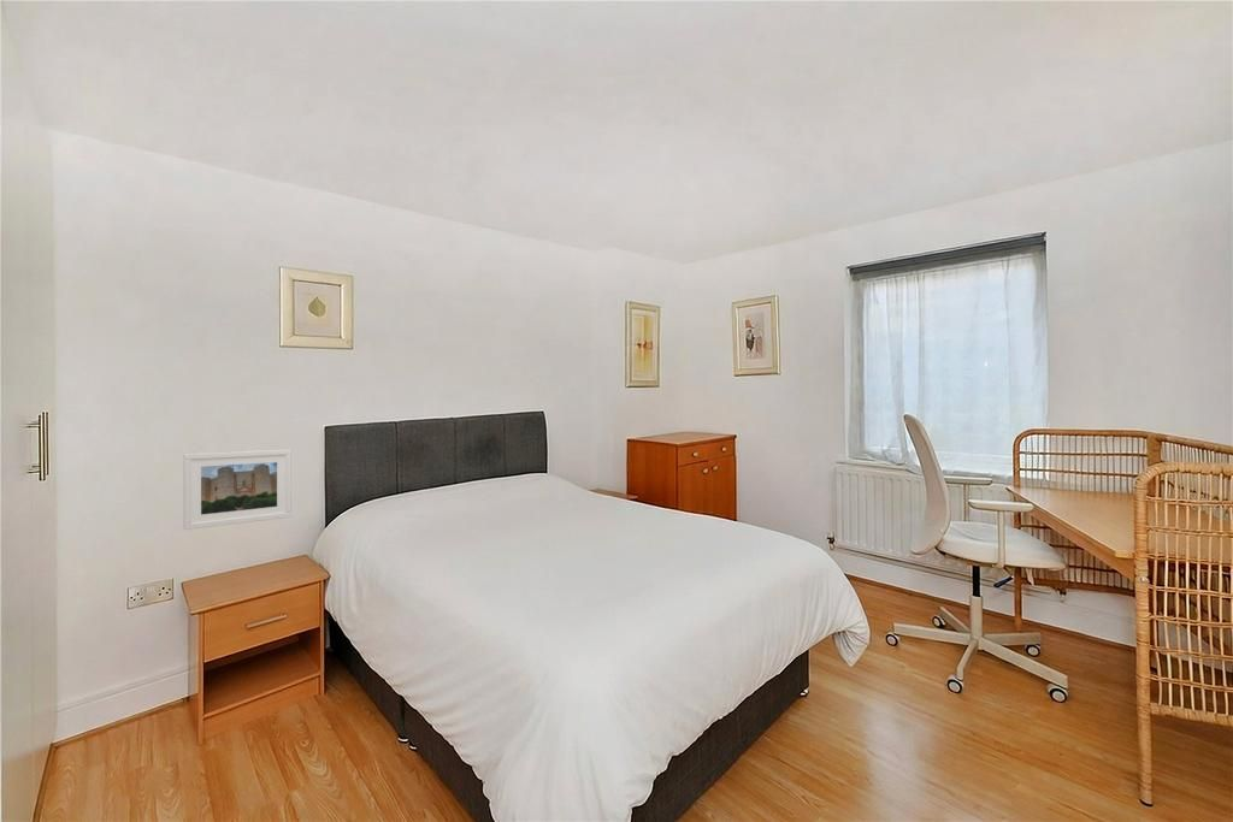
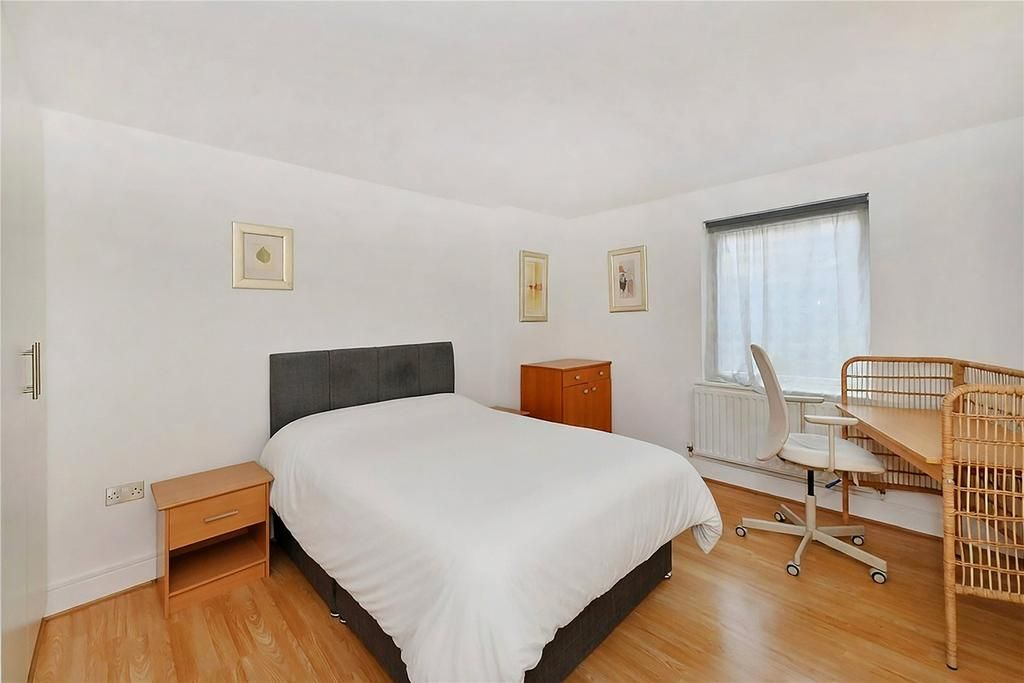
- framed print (240, 486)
